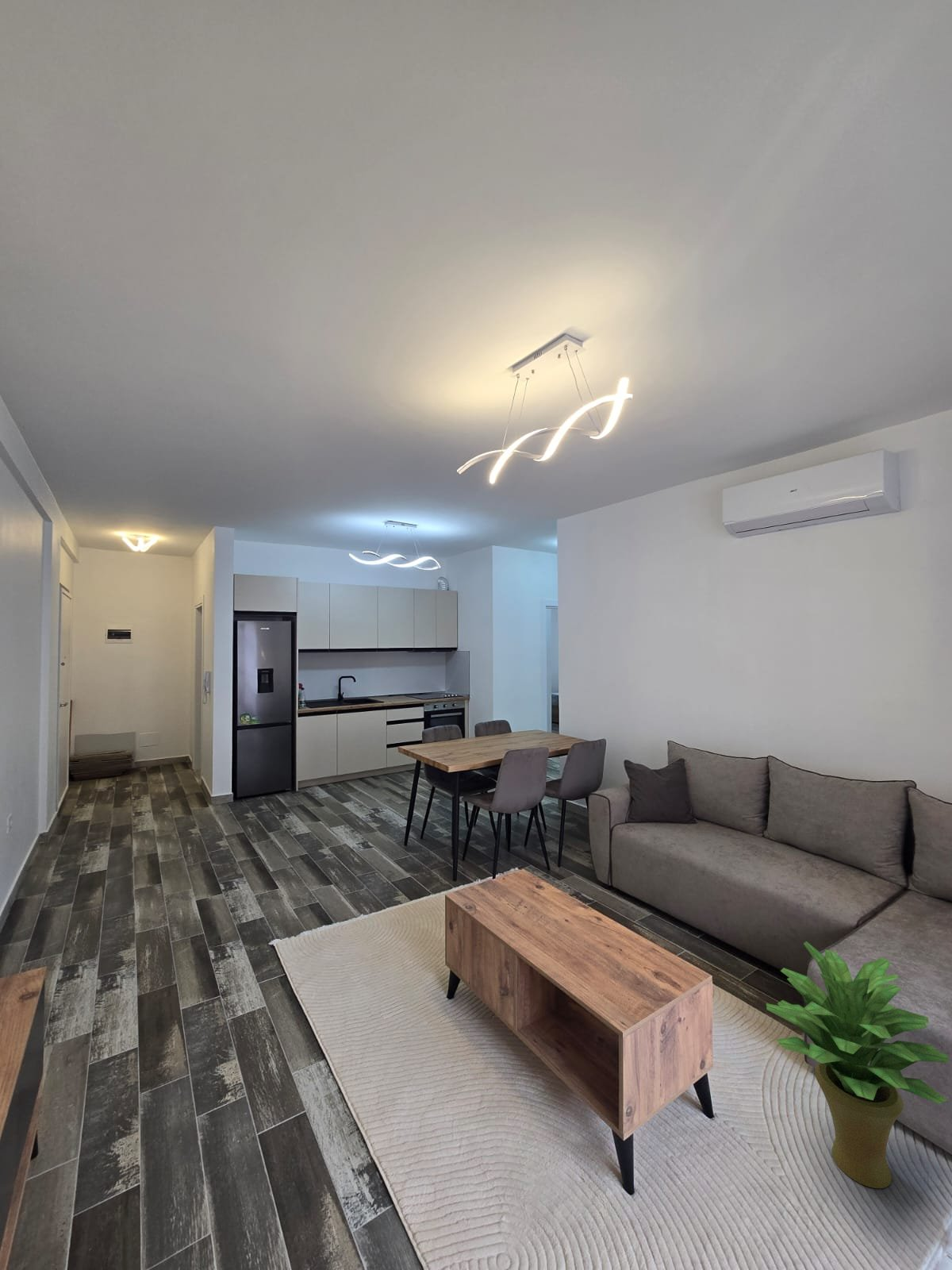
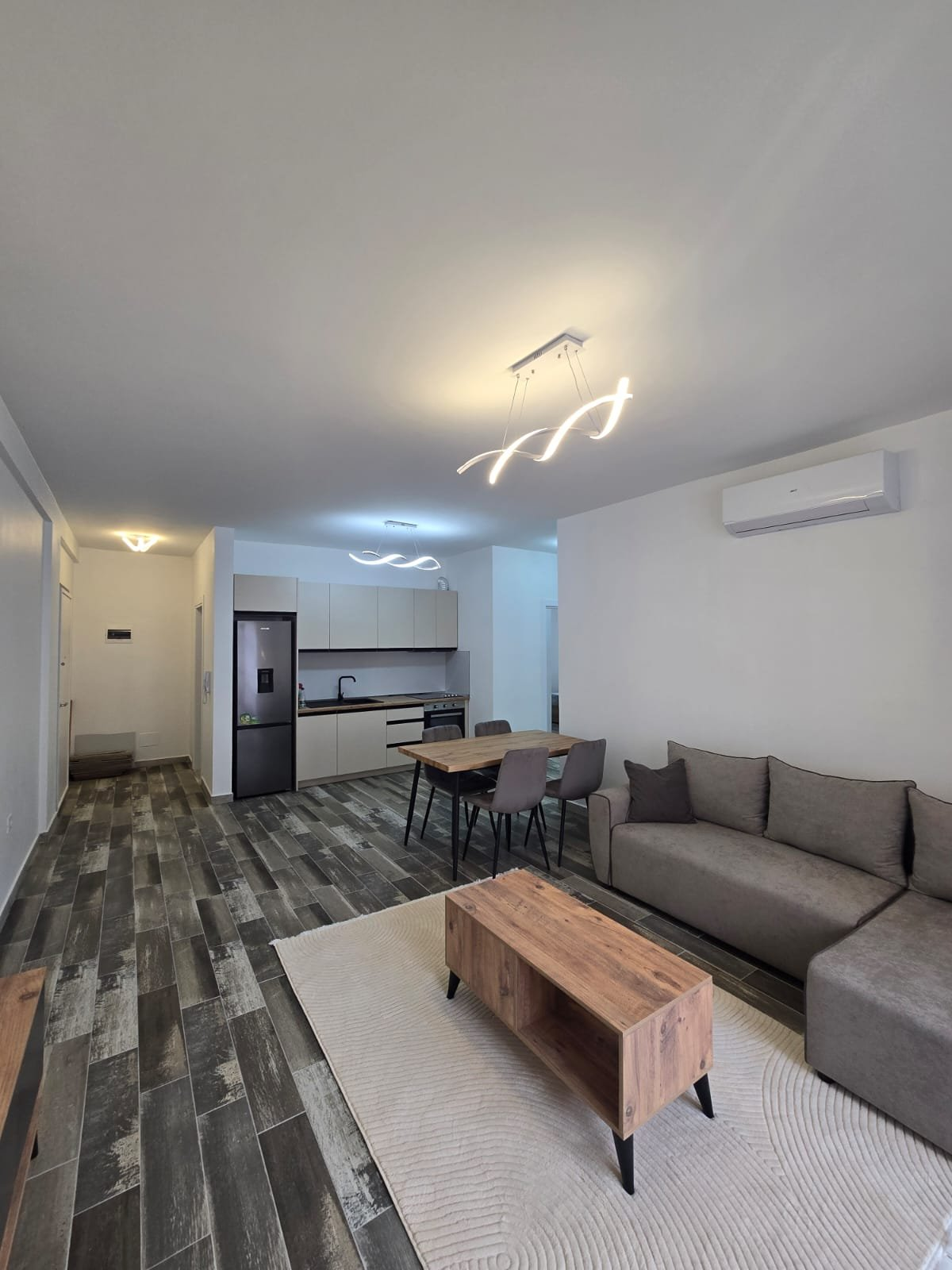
- potted plant (857, 1060)
